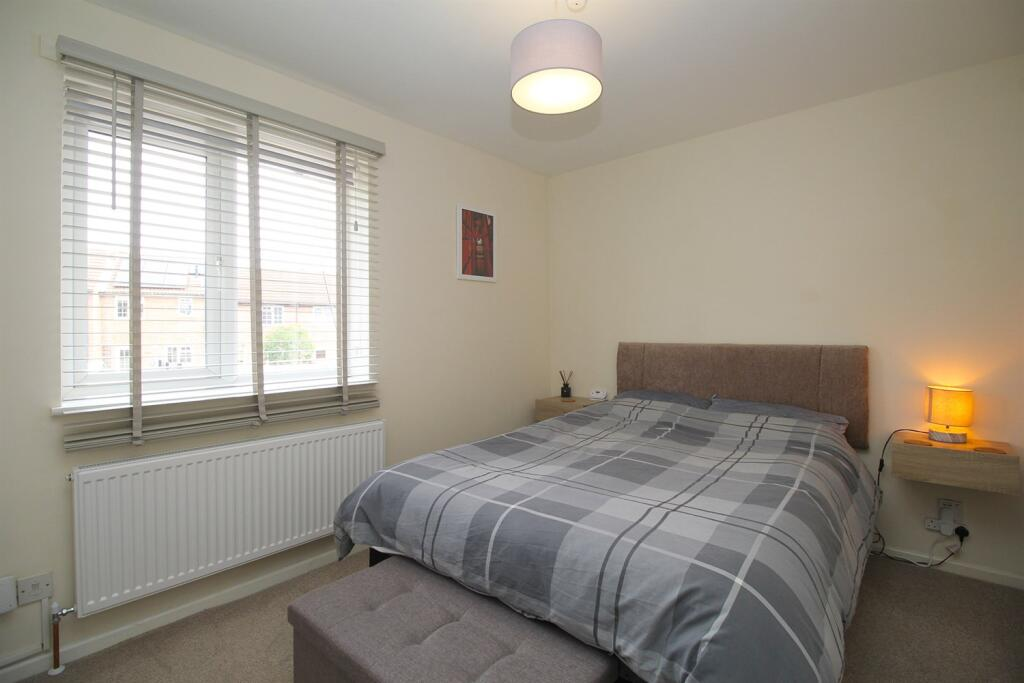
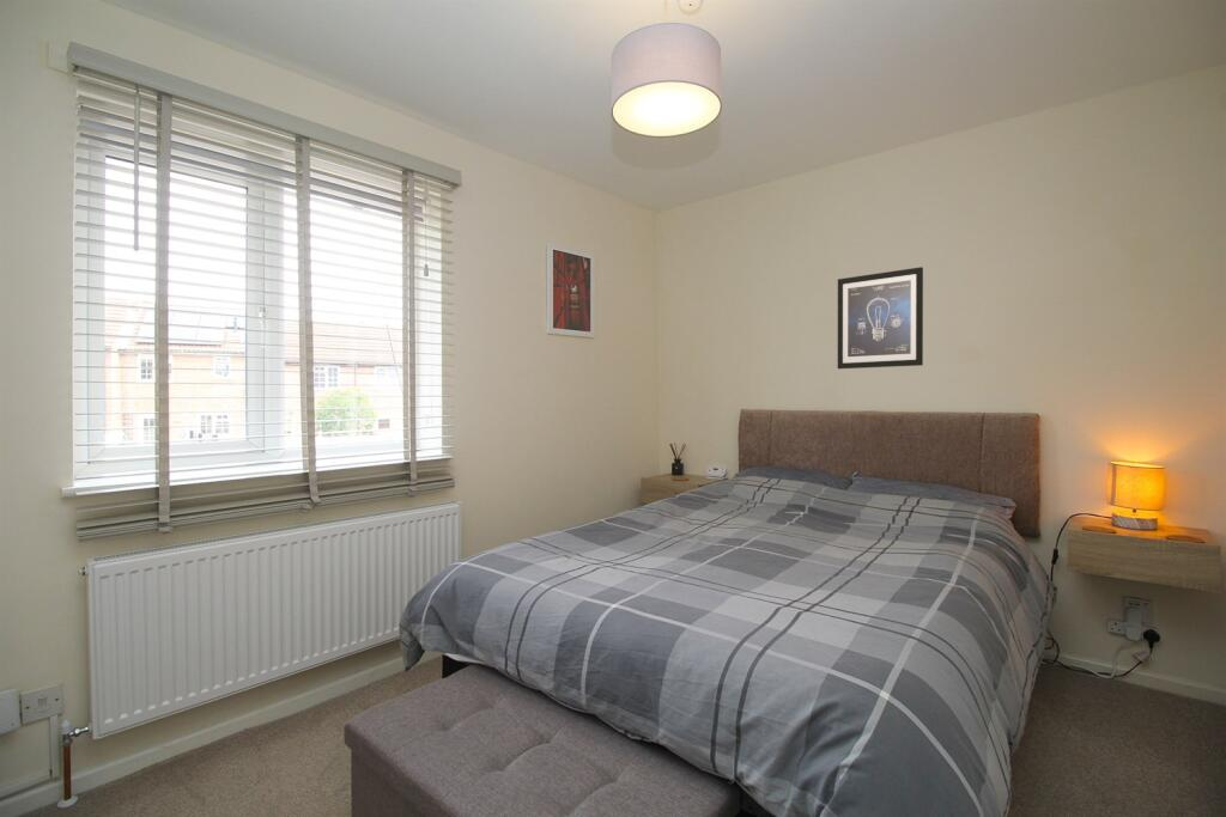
+ wall art (878, 319)
